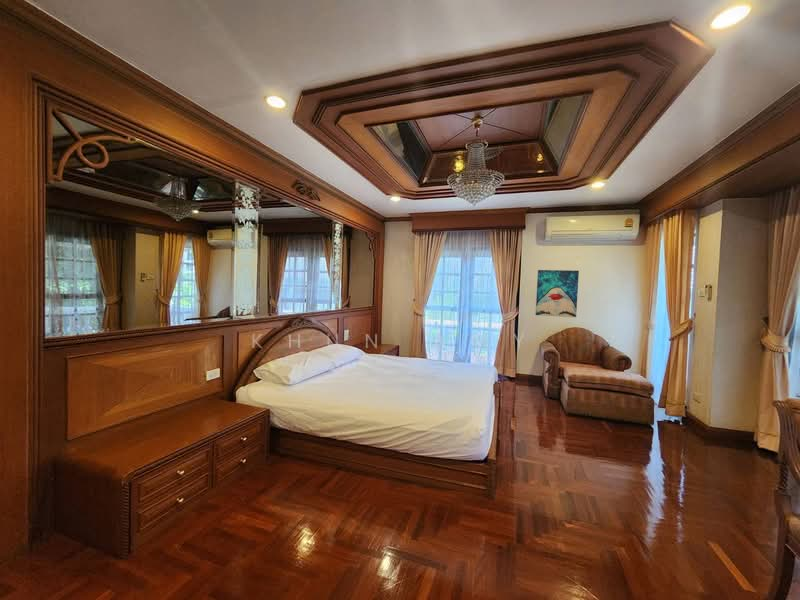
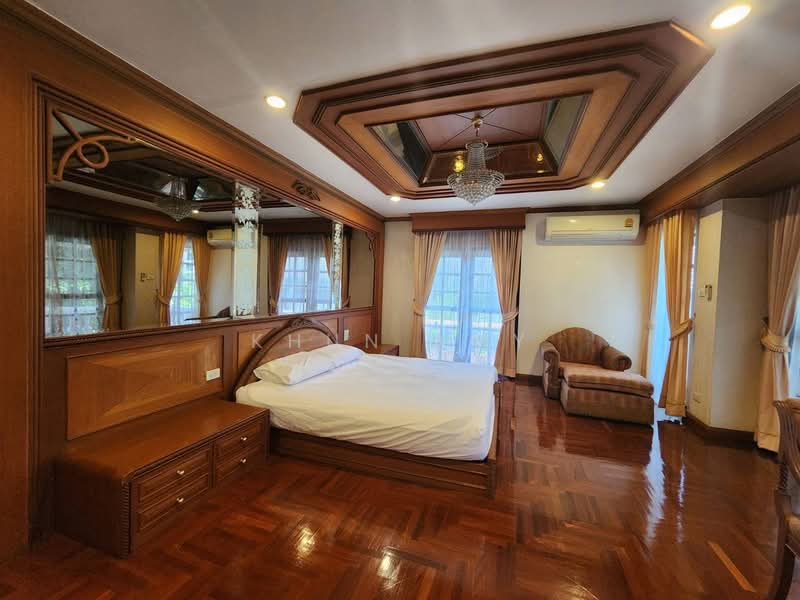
- wall art (556, 293)
